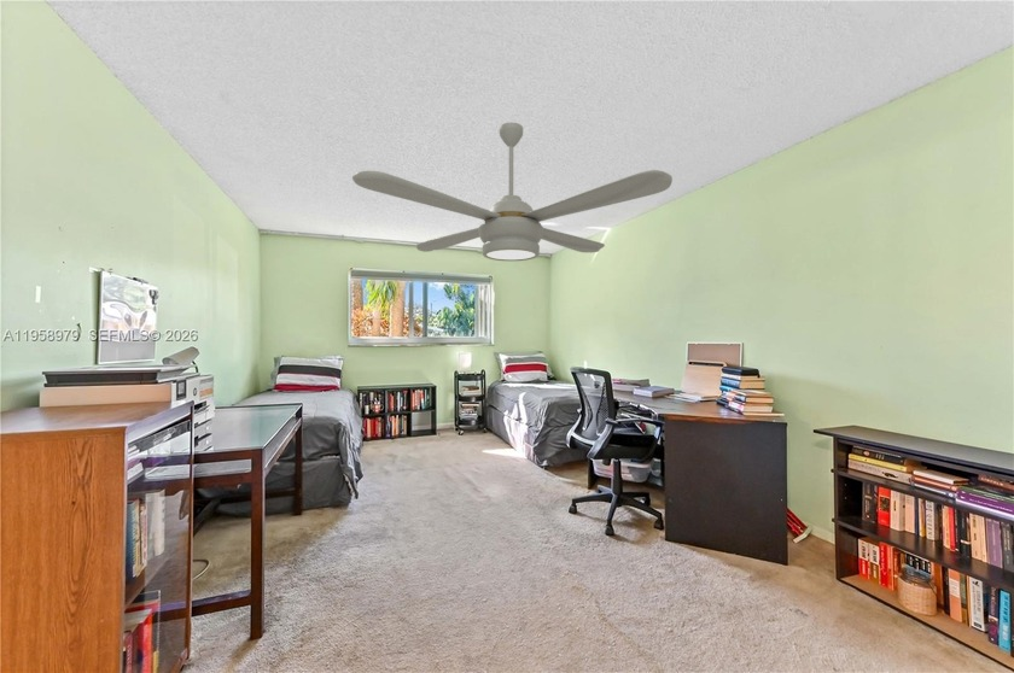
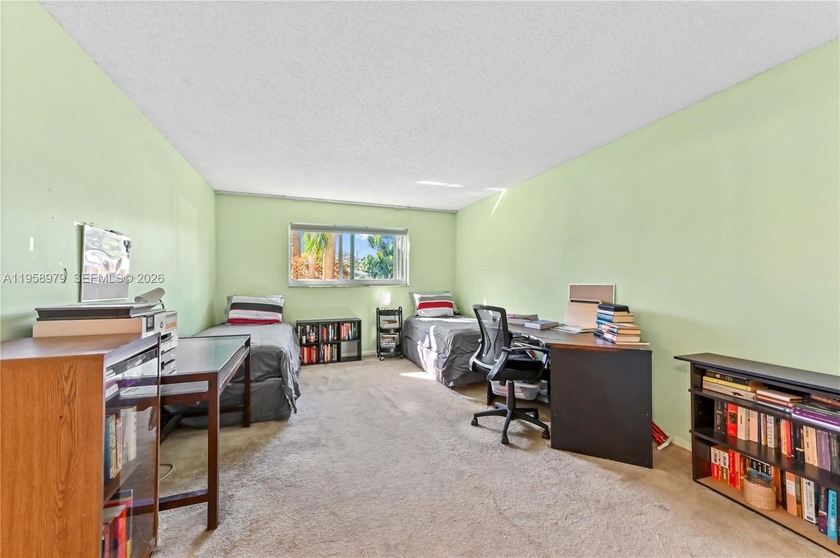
- ceiling fan (511, 192)
